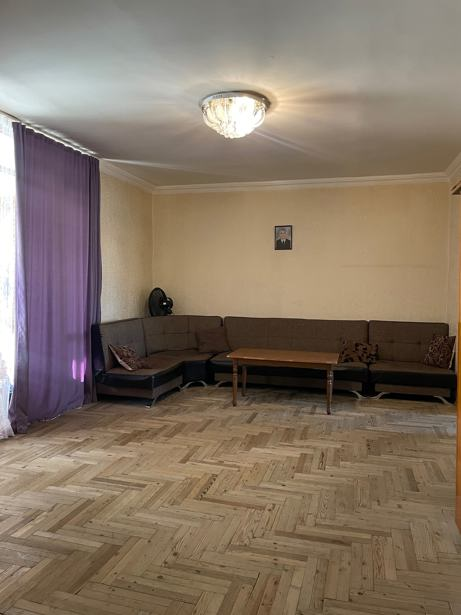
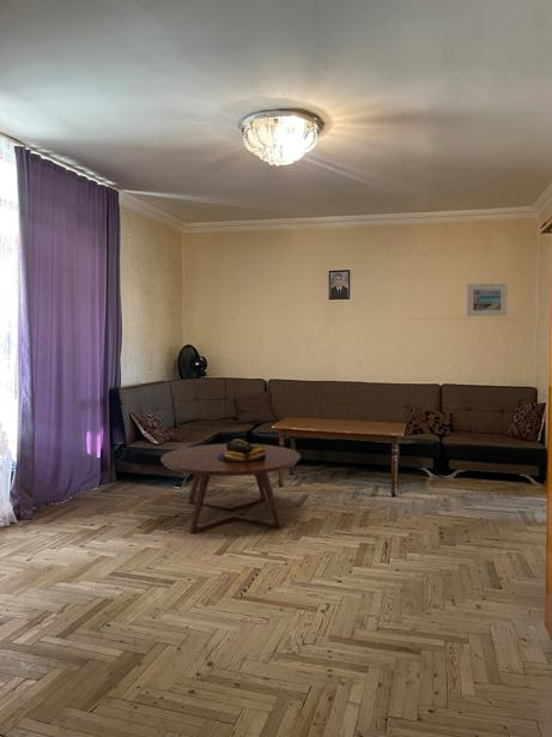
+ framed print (486, 300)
+ coffee table (231, 475)
+ fruit bowl (242, 448)
